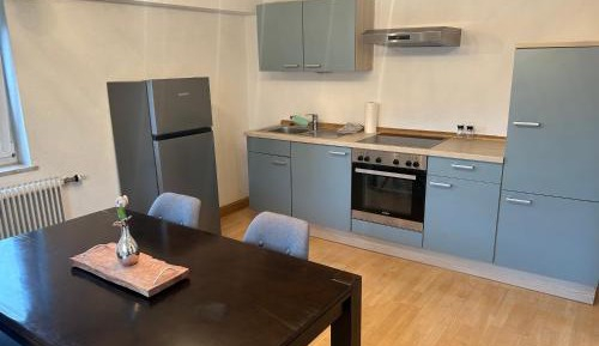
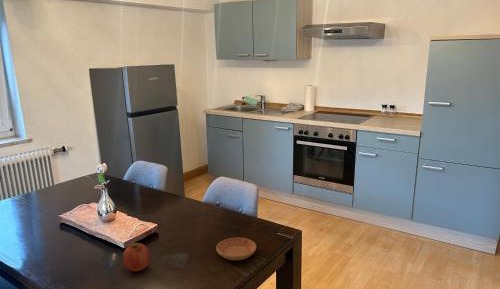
+ saucer (236, 249)
+ fruit (136, 255)
